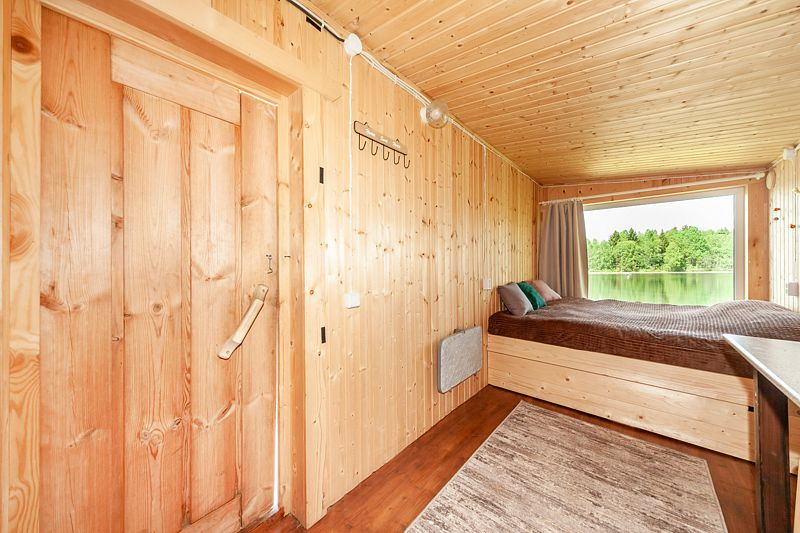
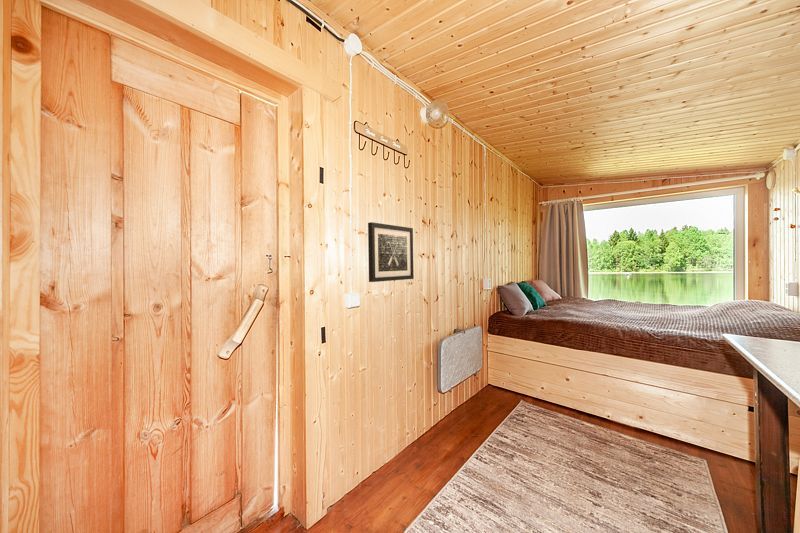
+ wall art (392, 252)
